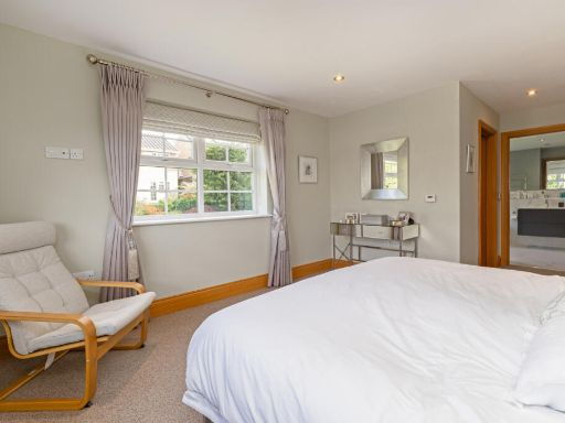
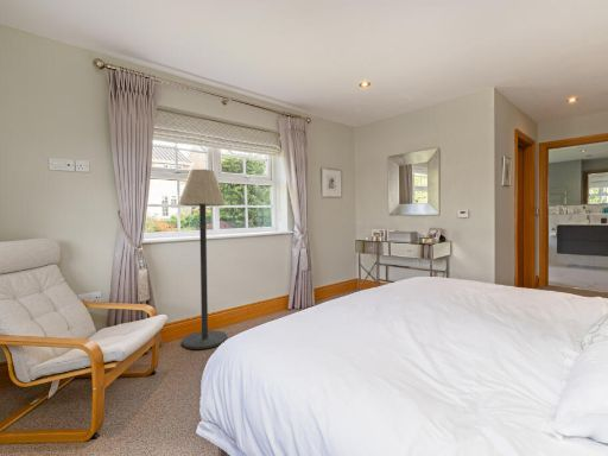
+ floor lamp (203, 255)
